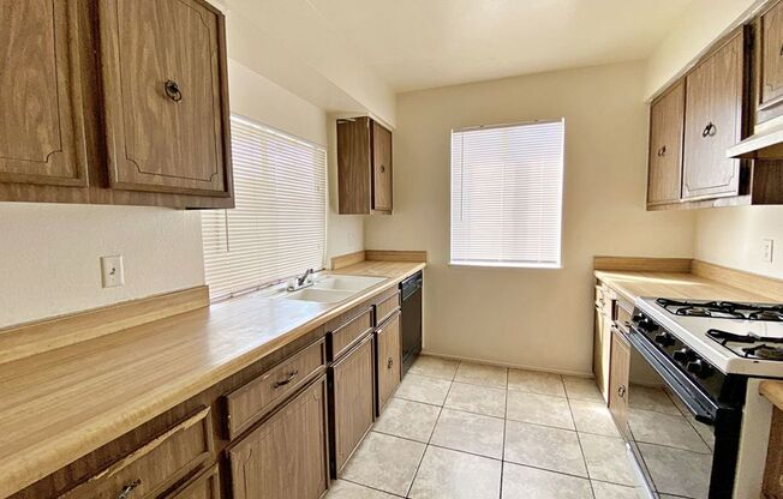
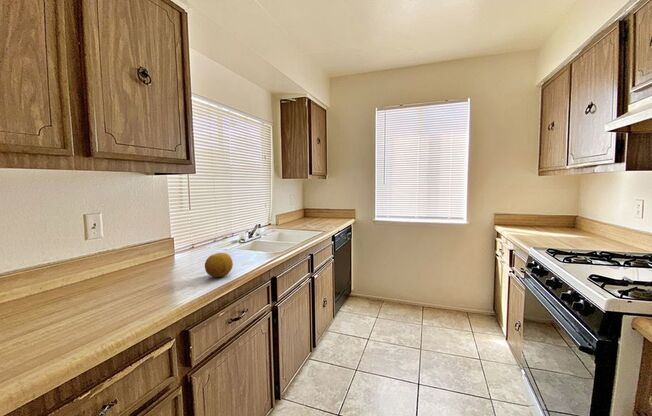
+ fruit (219, 264)
